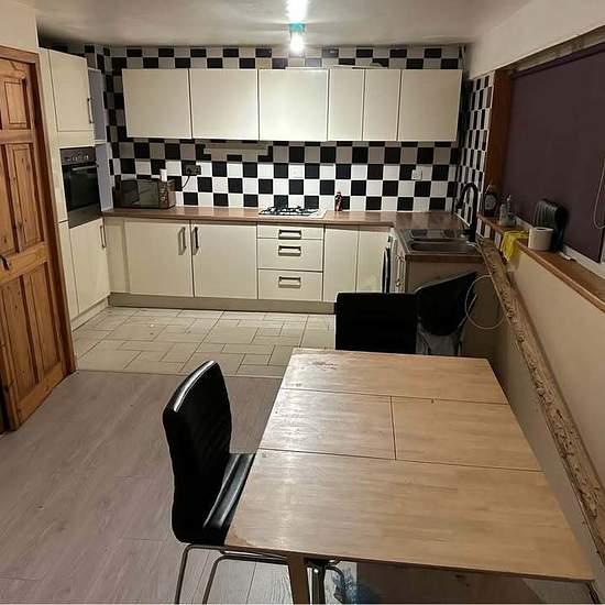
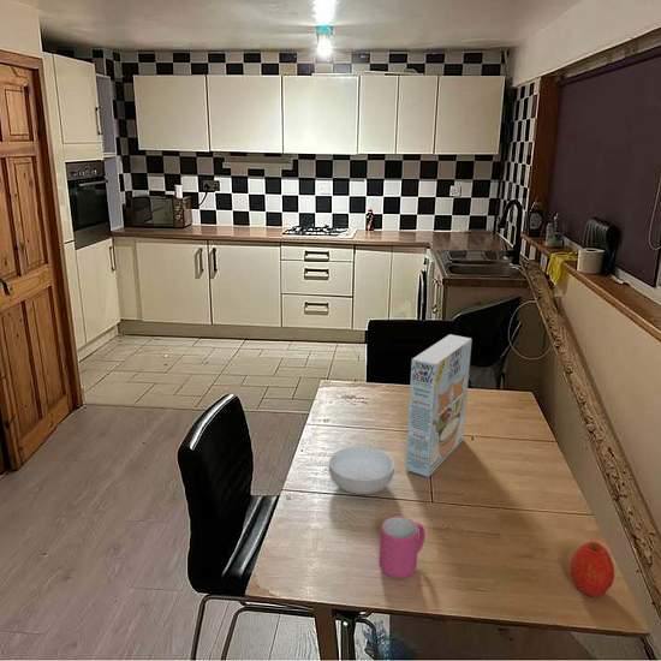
+ mug (404, 544)
+ cereal bowl (361, 474)
+ apple (591, 566)
+ cereal box (439, 403)
